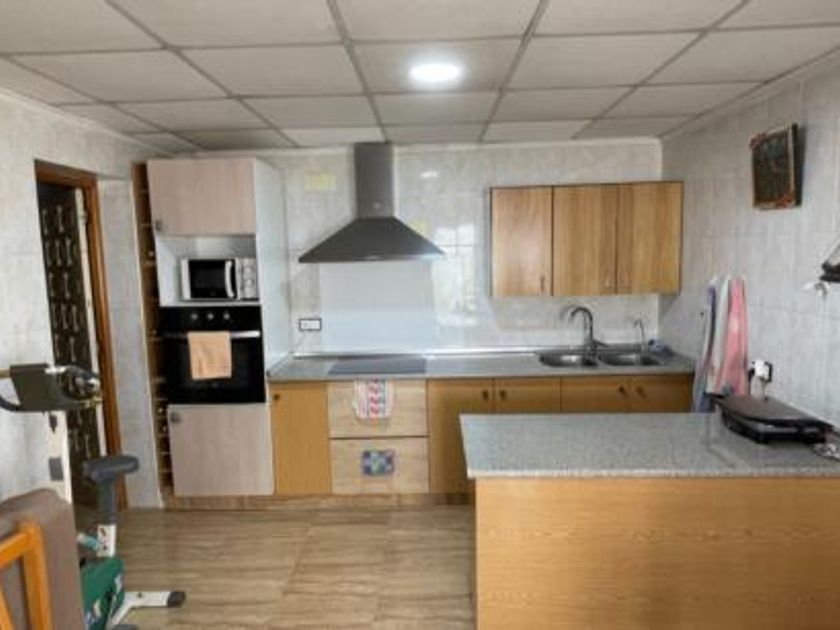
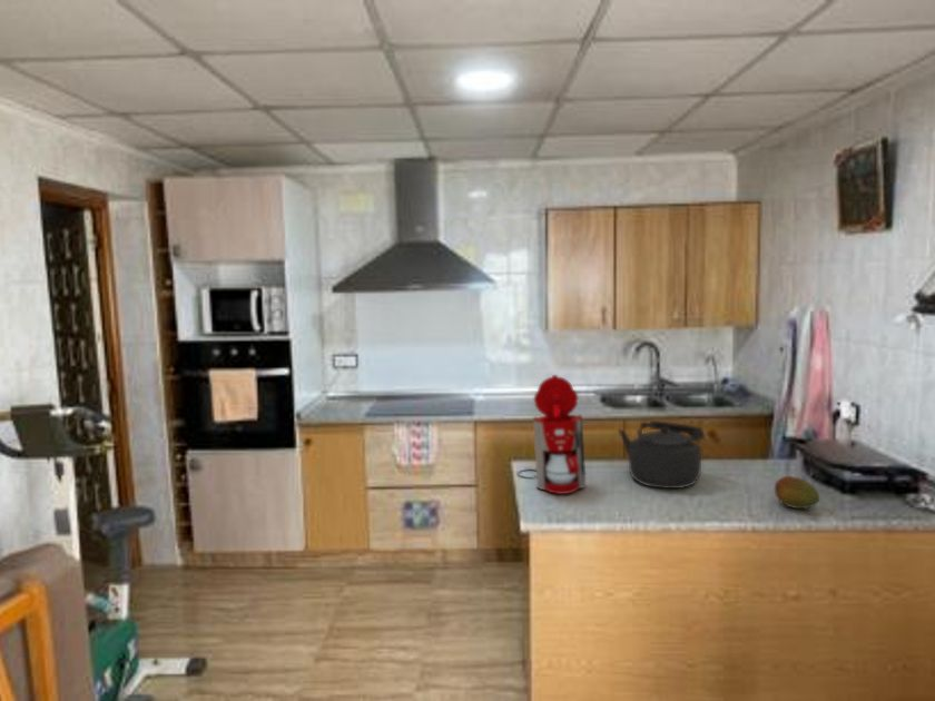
+ coffee maker (549, 427)
+ kettle (662, 452)
+ fruit (796, 492)
